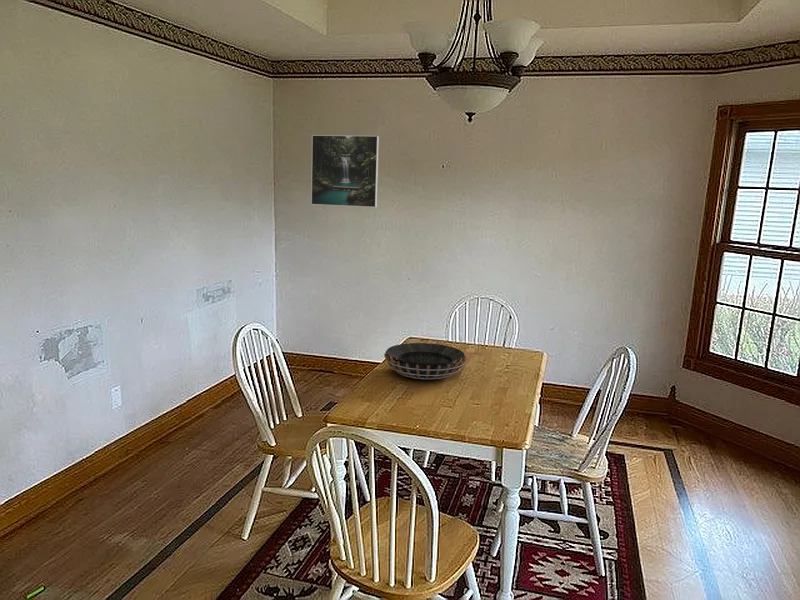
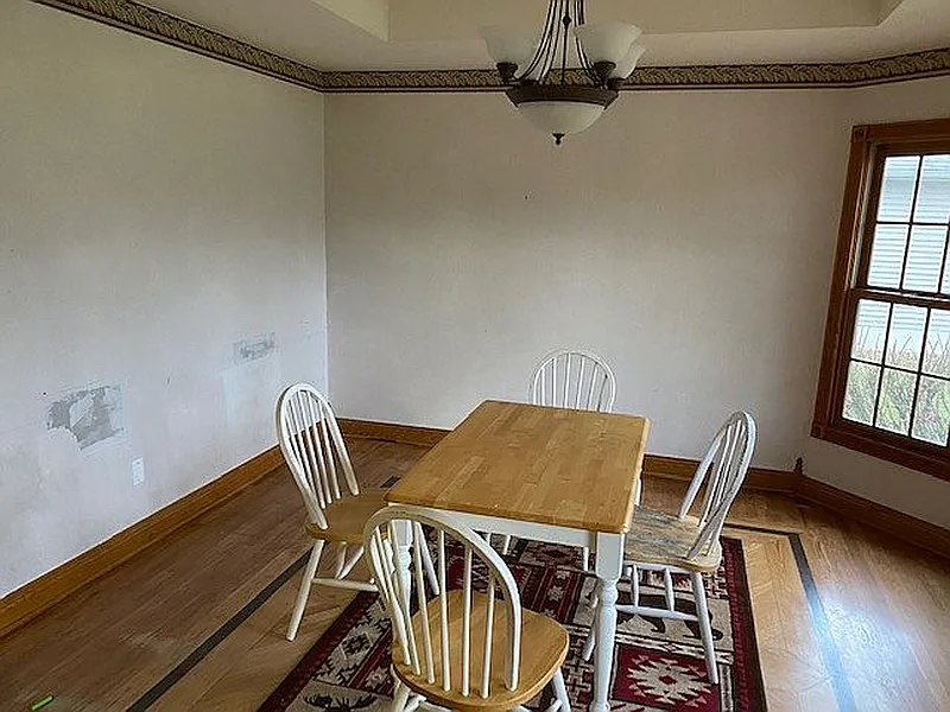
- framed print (344, 171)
- decorative bowl (425, 363)
